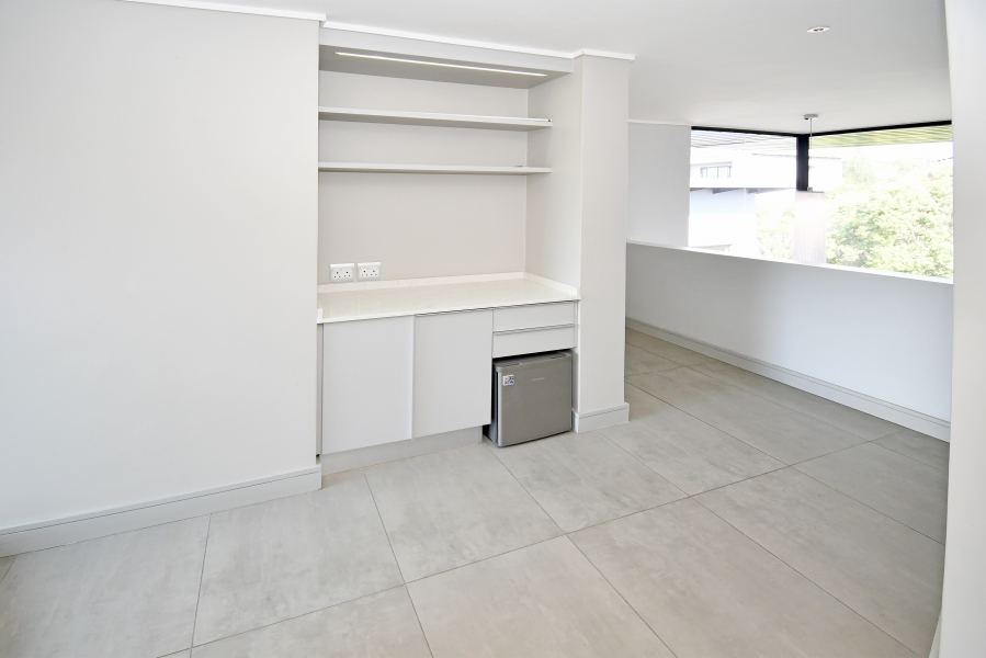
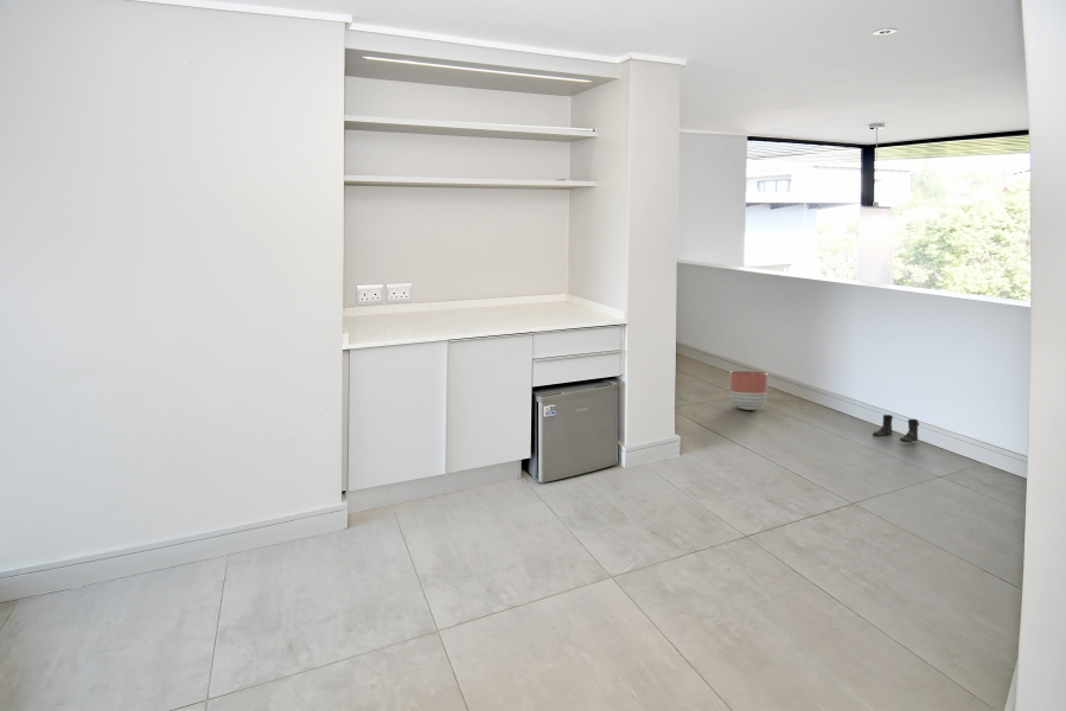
+ planter (747, 390)
+ boots (892, 430)
